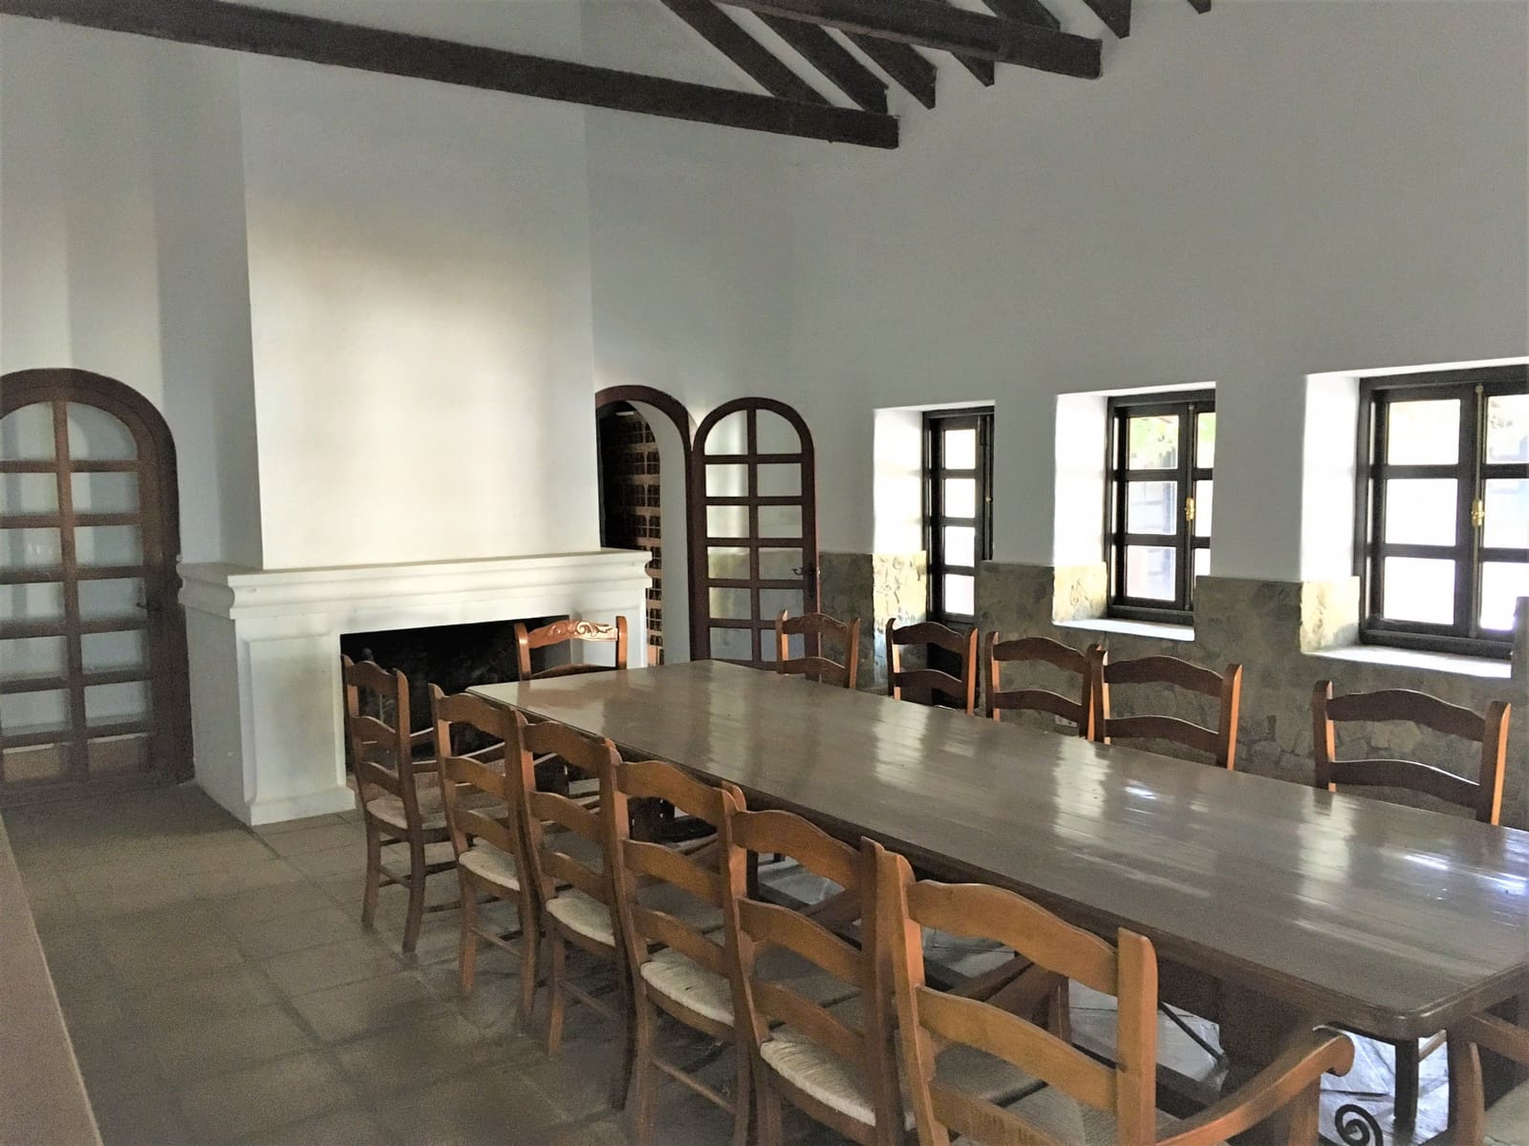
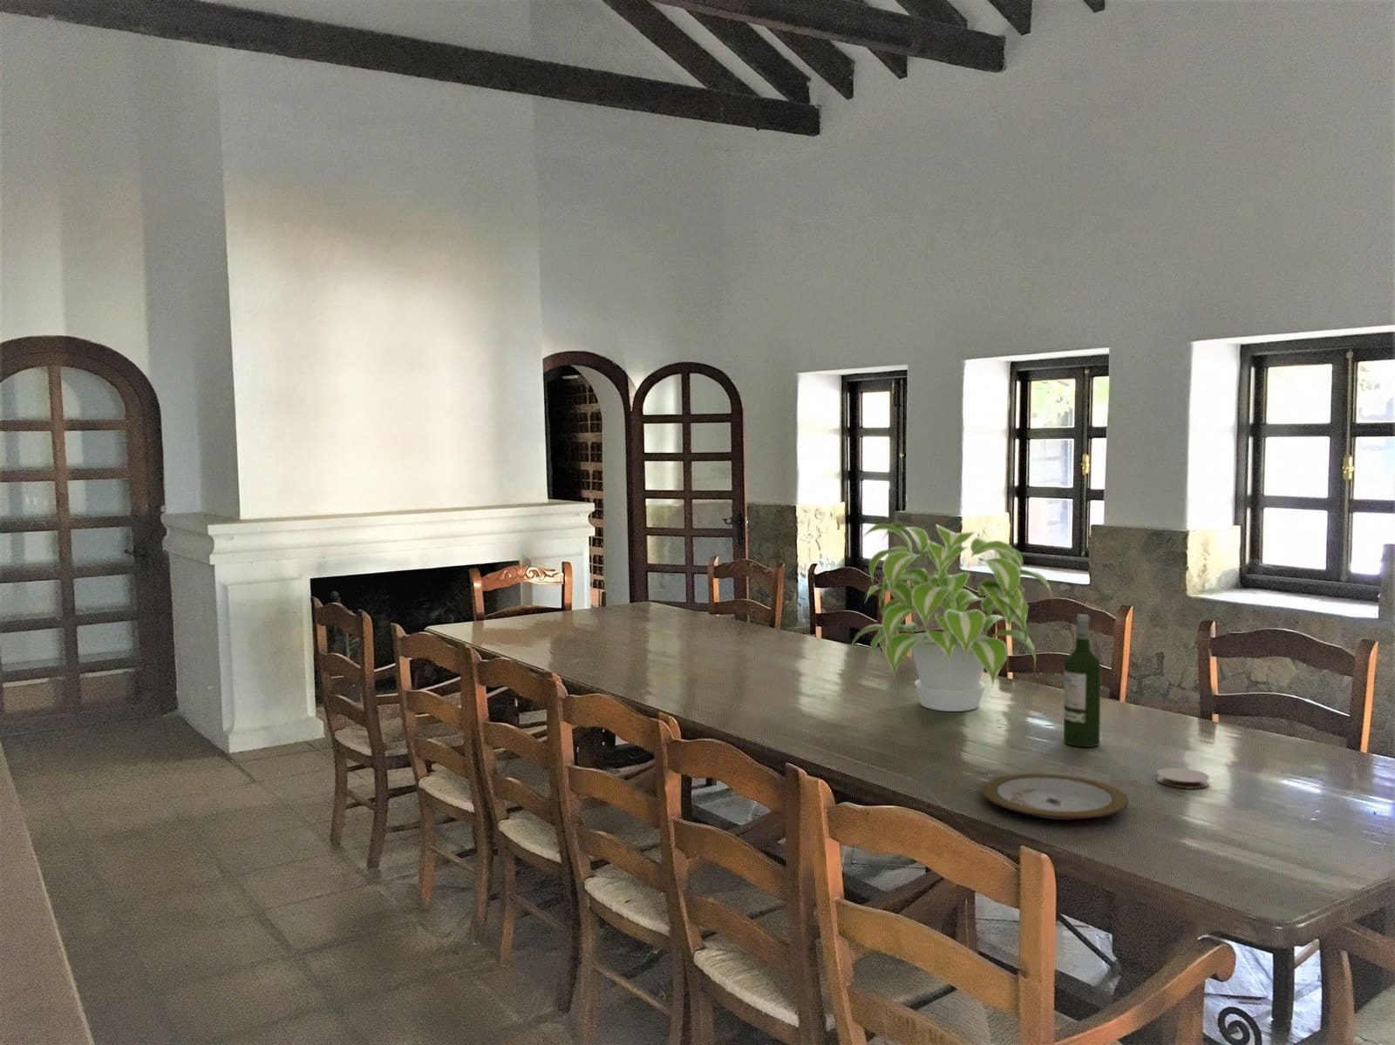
+ coaster (1182, 777)
+ wine bottle (1082, 679)
+ plant (948, 614)
+ plate (1053, 798)
